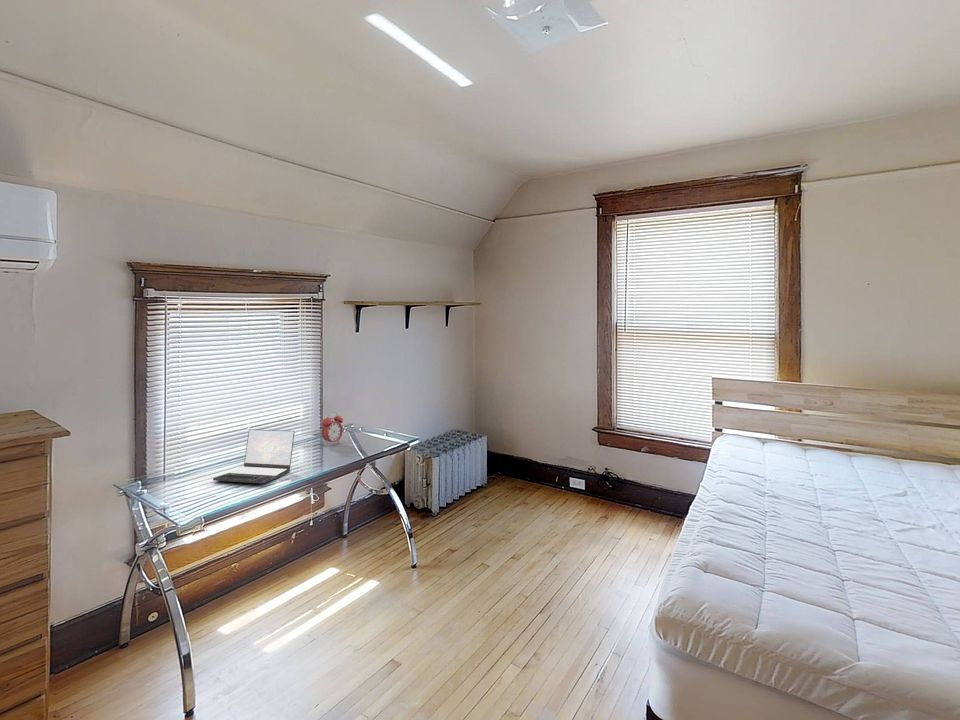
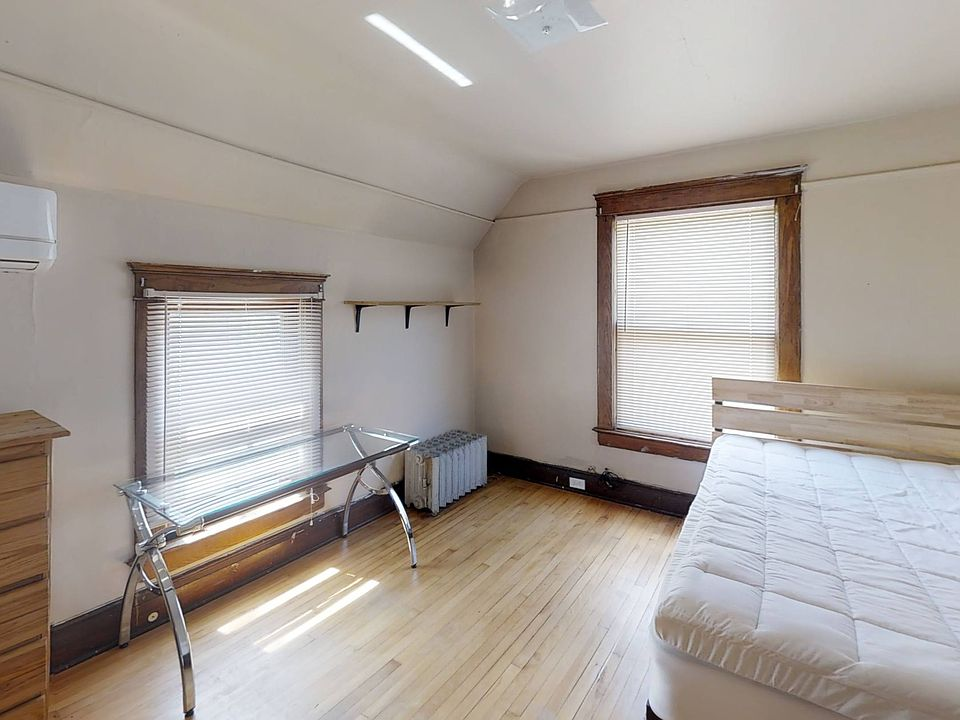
- laptop (255, 454)
- alarm clock (332, 428)
